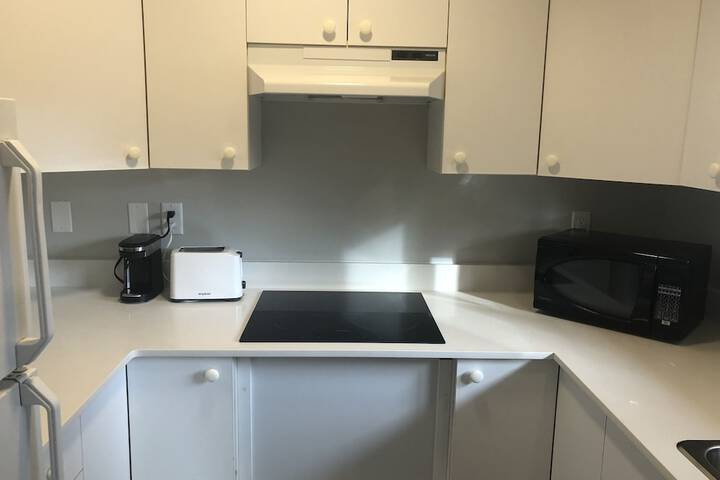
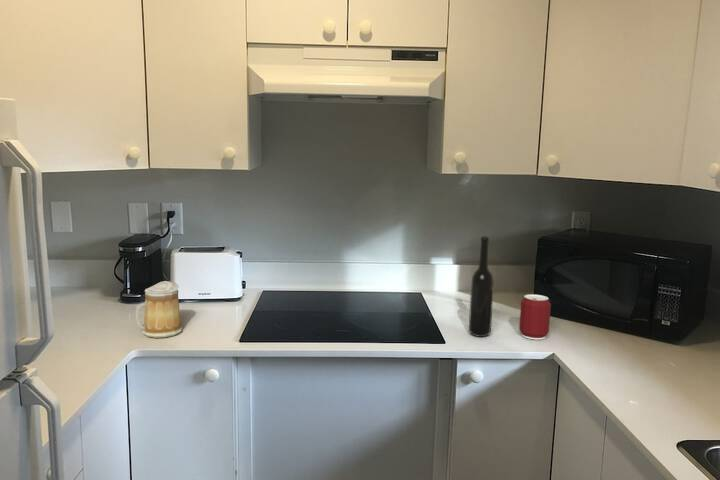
+ bottle (482, 286)
+ can (534, 316)
+ mug (158, 308)
